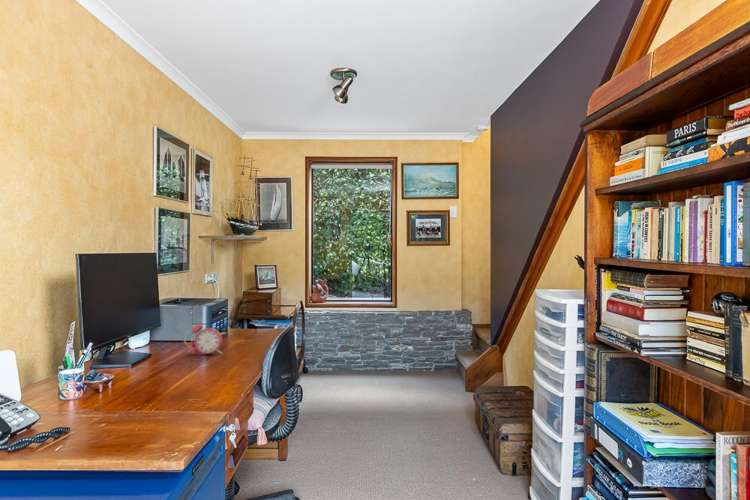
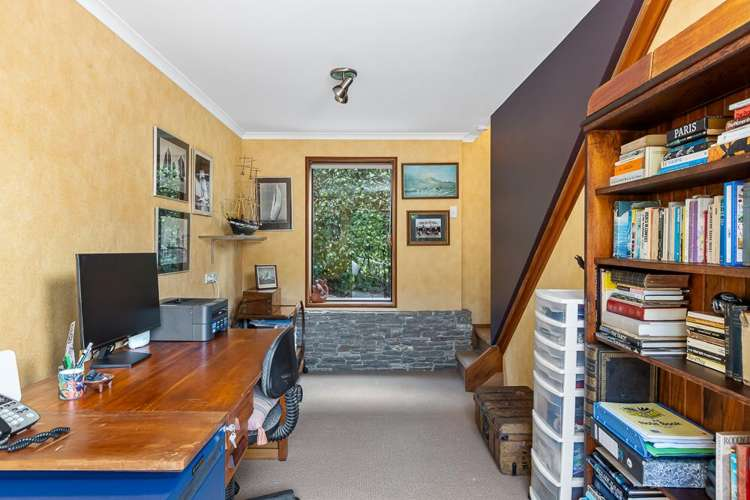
- alarm clock (205, 339)
